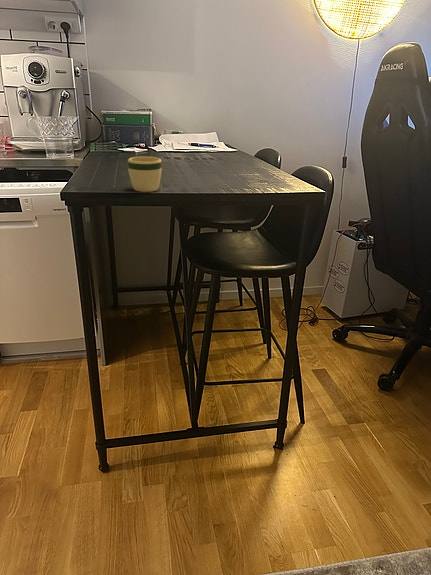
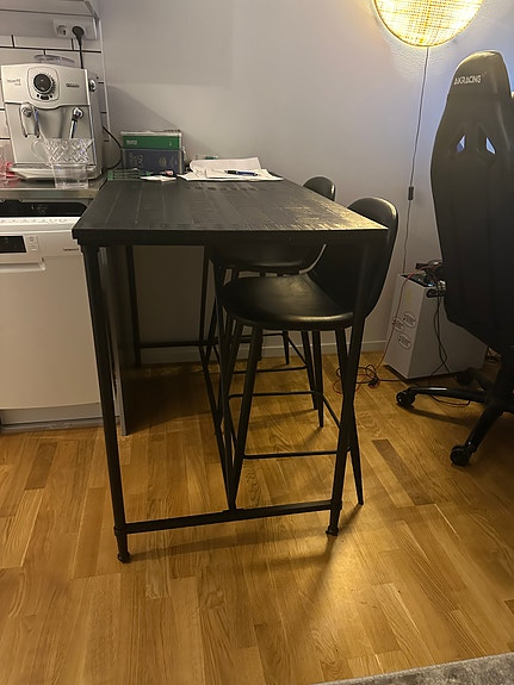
- mug (144, 172)
